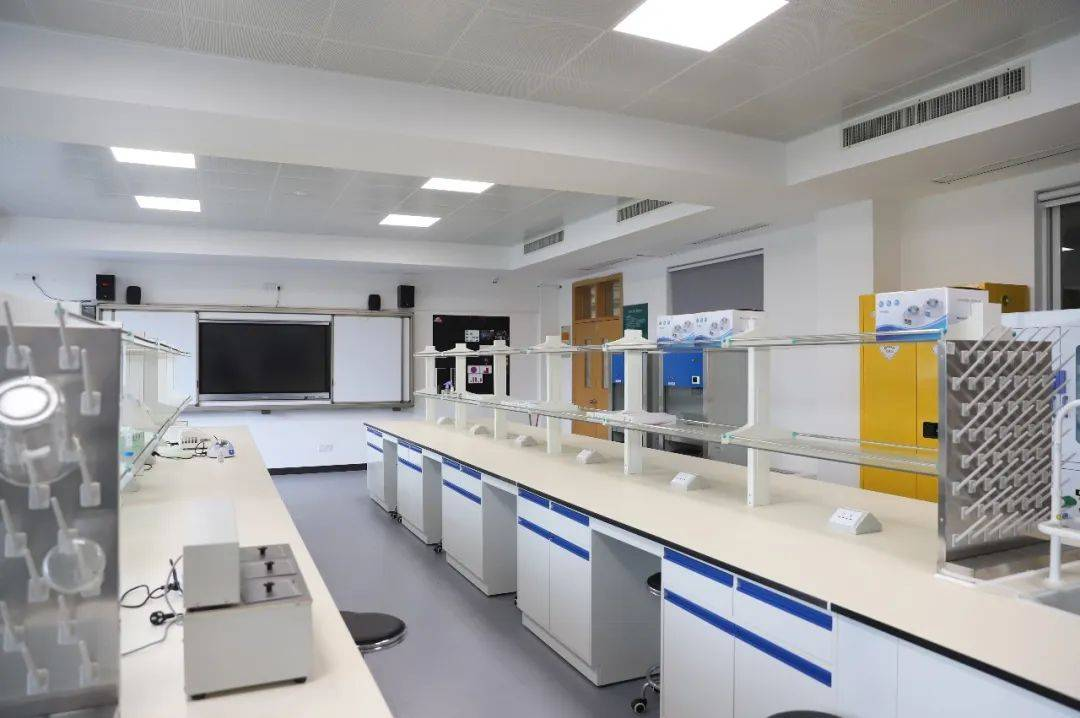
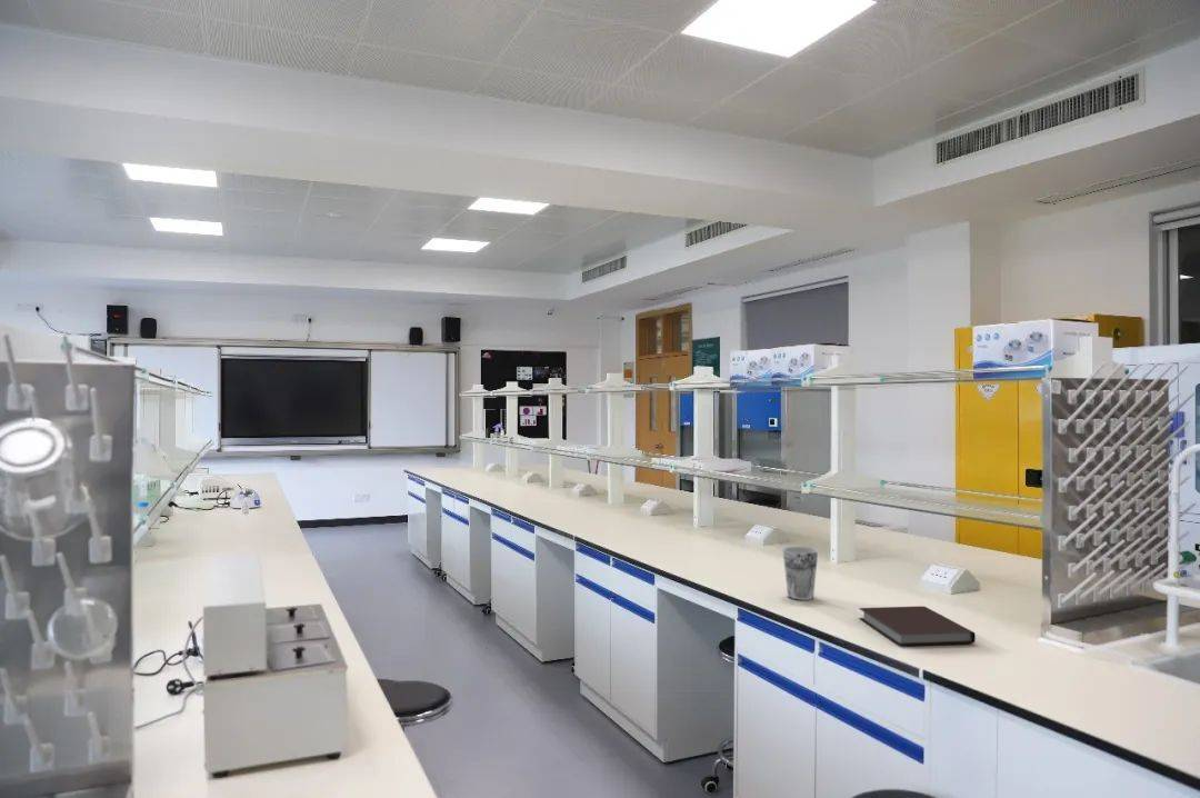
+ notebook (913, 625)
+ cup (800, 572)
